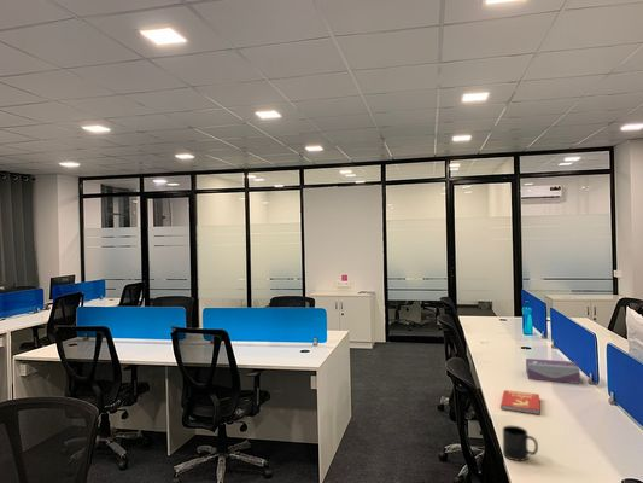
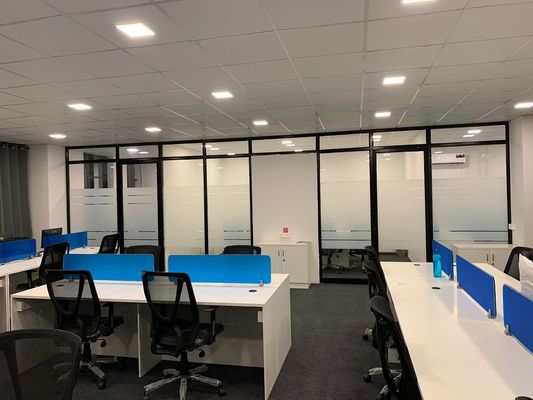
- mug (520, 443)
- book (520, 401)
- tissue box (551, 369)
